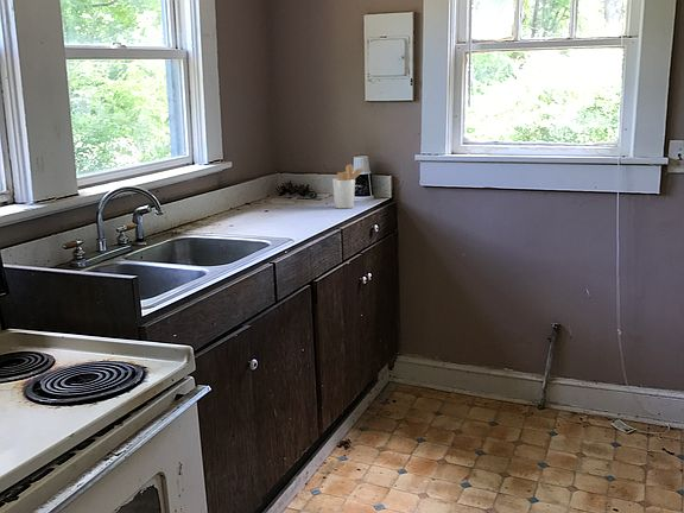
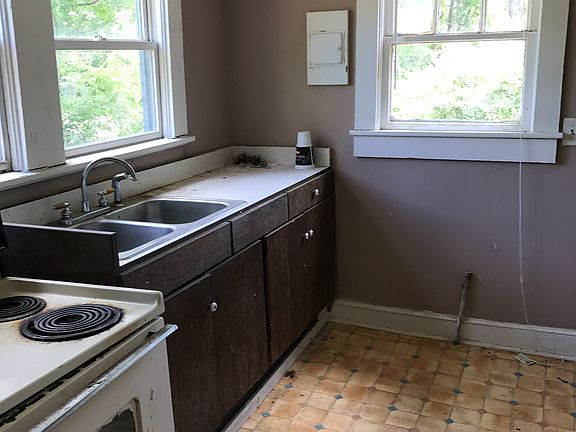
- utensil holder (349, 185)
